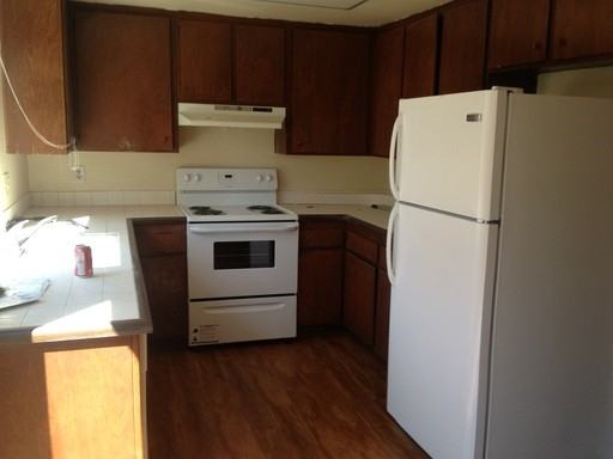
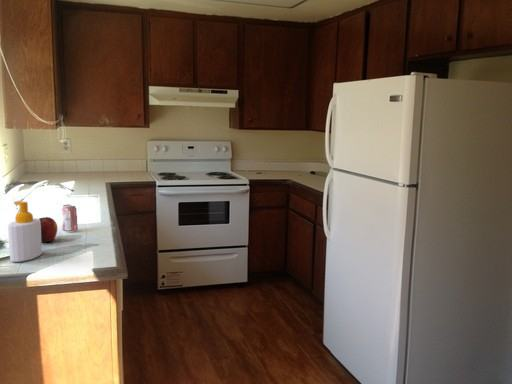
+ soap bottle (24, 229)
+ fruit (43, 229)
